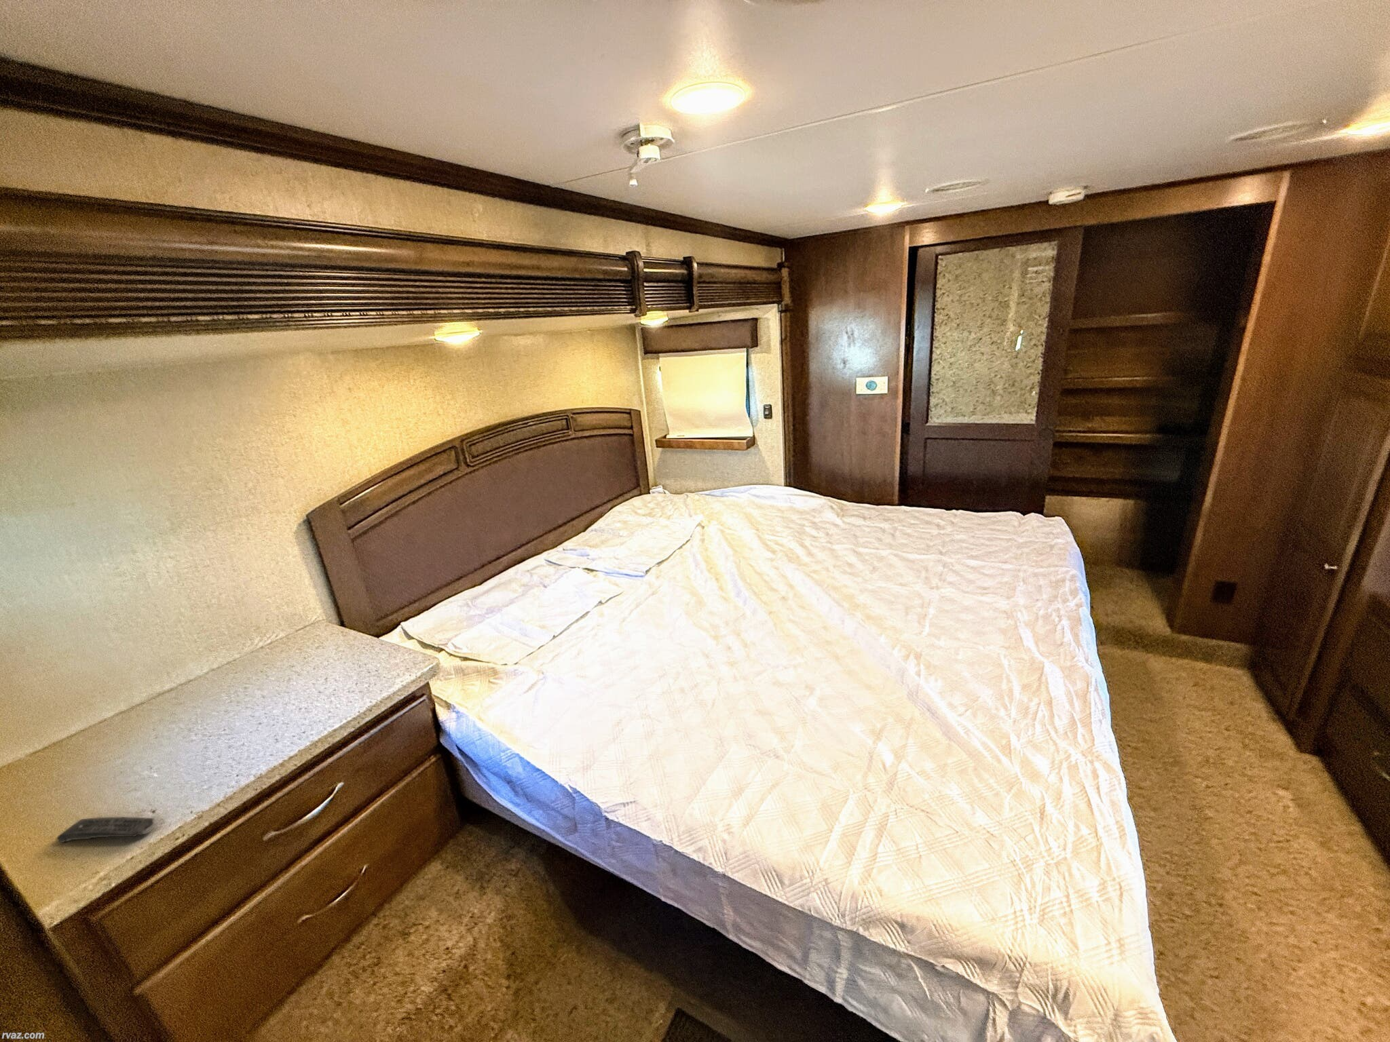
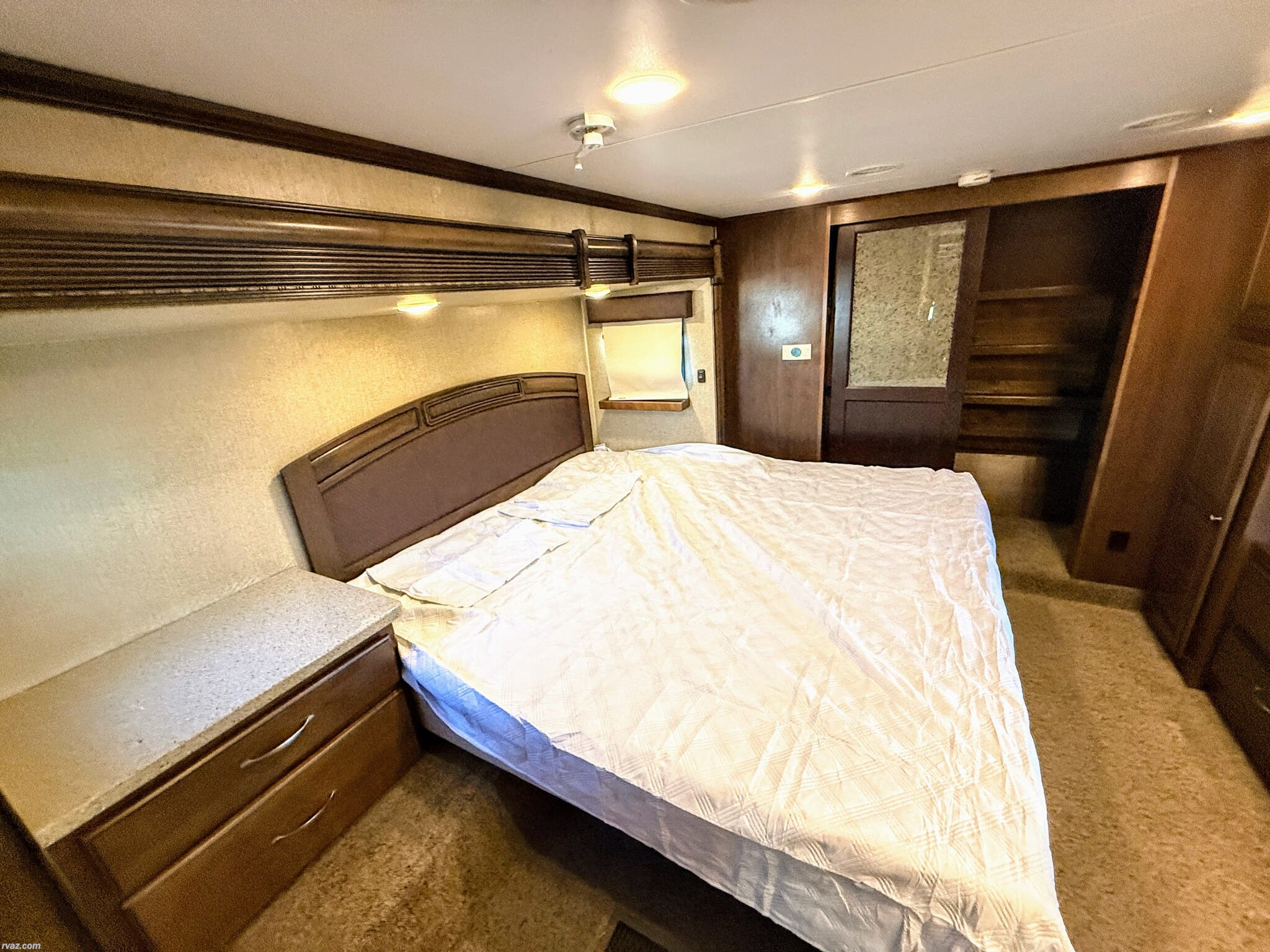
- remote control (109, 827)
